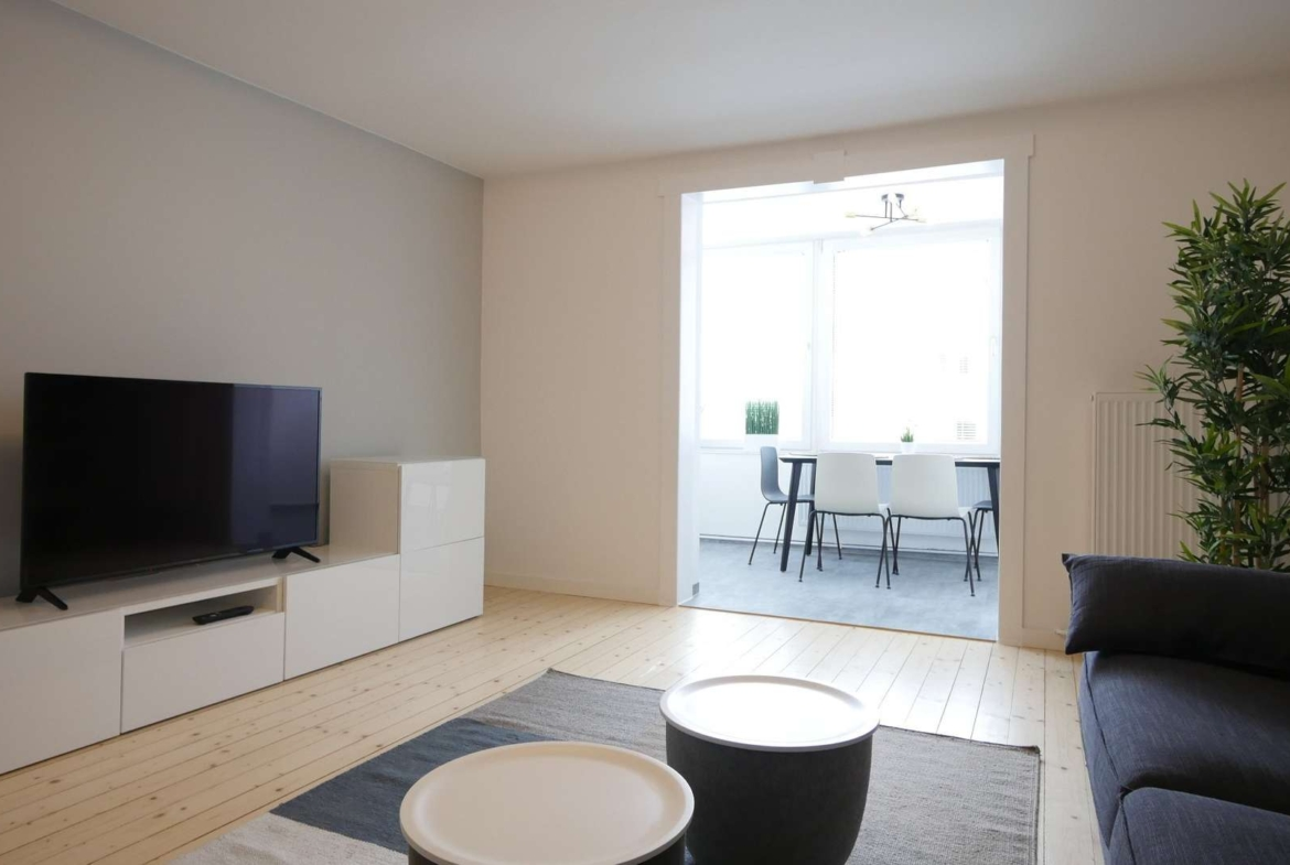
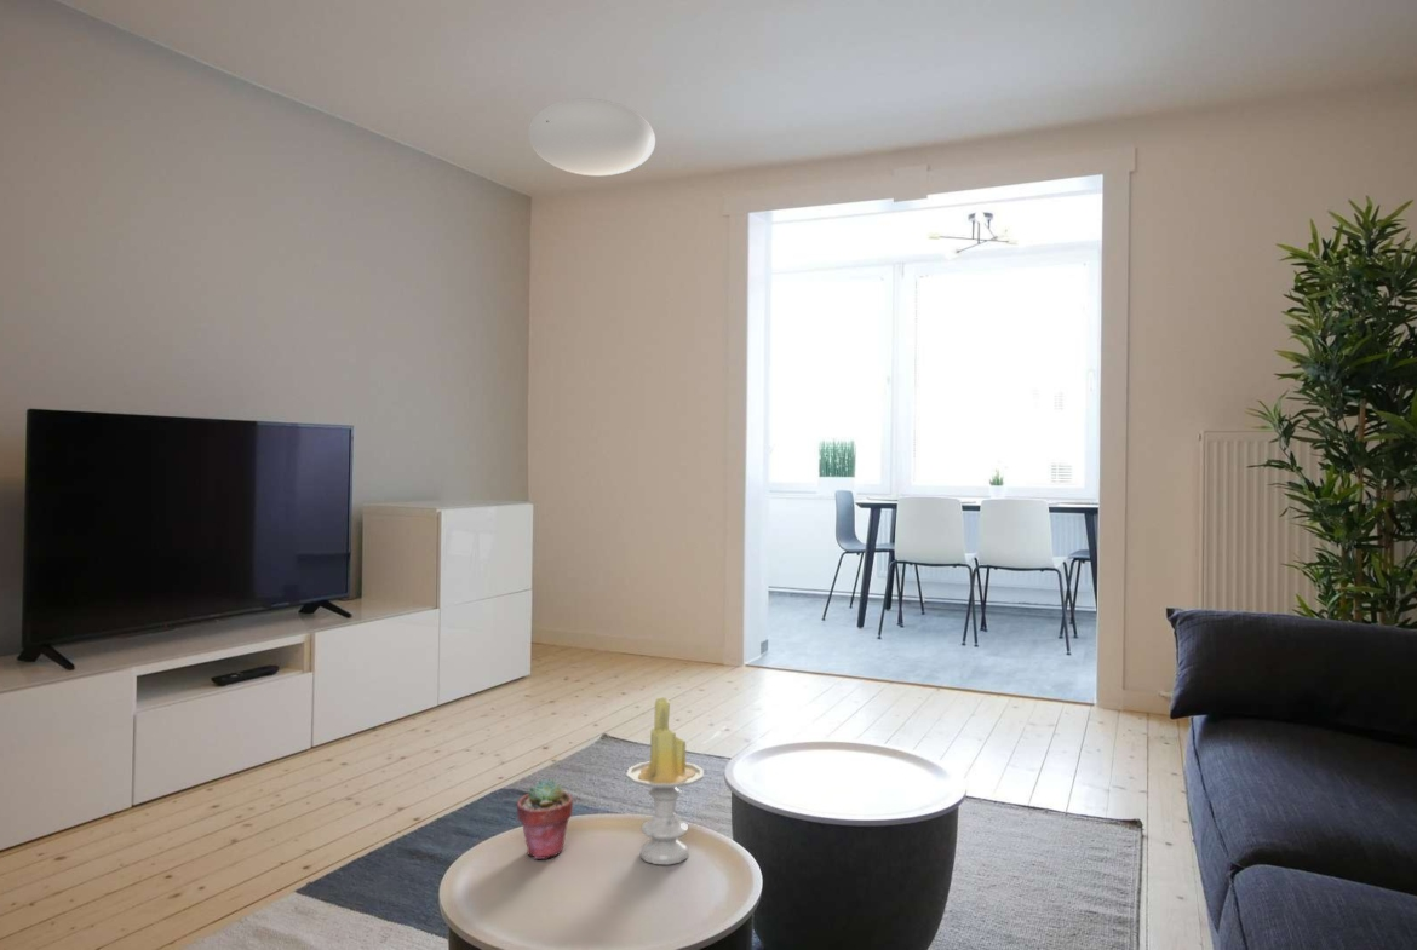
+ candle (665, 777)
+ ceiling light (592, 138)
+ potted succulent (545, 814)
